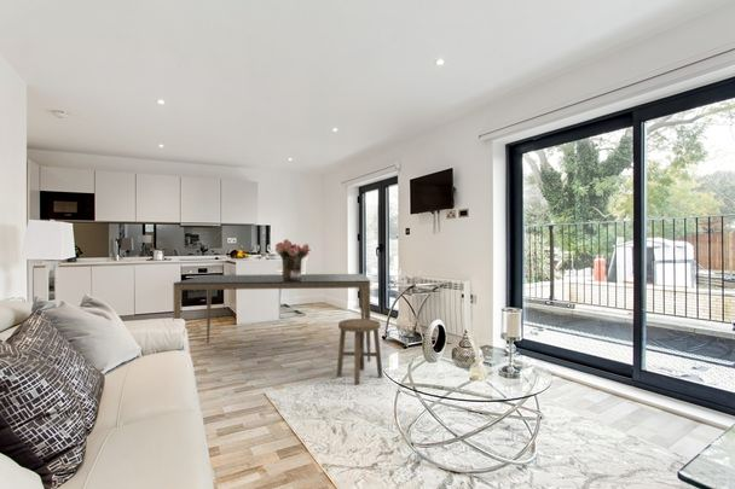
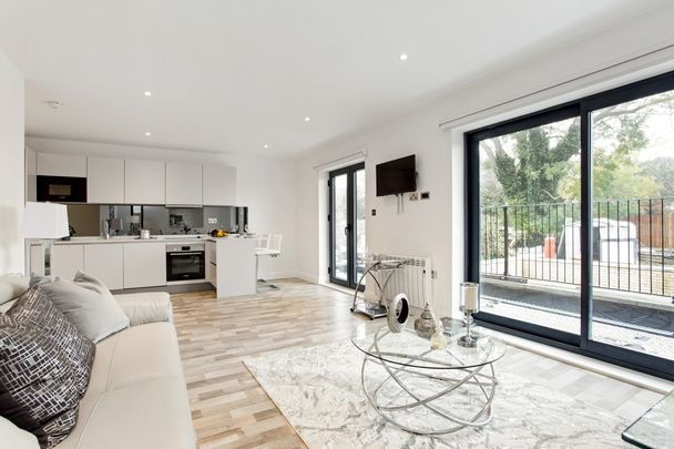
- dining table (280, 287)
- bouquet (293, 258)
- stool (359, 349)
